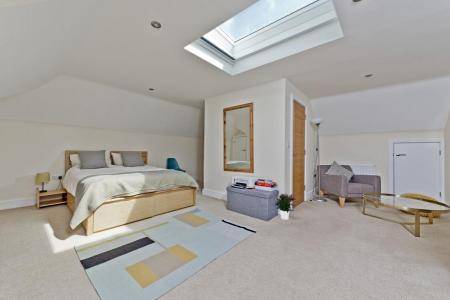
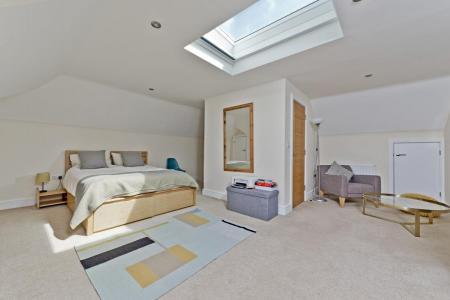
- potted flower (285, 205)
